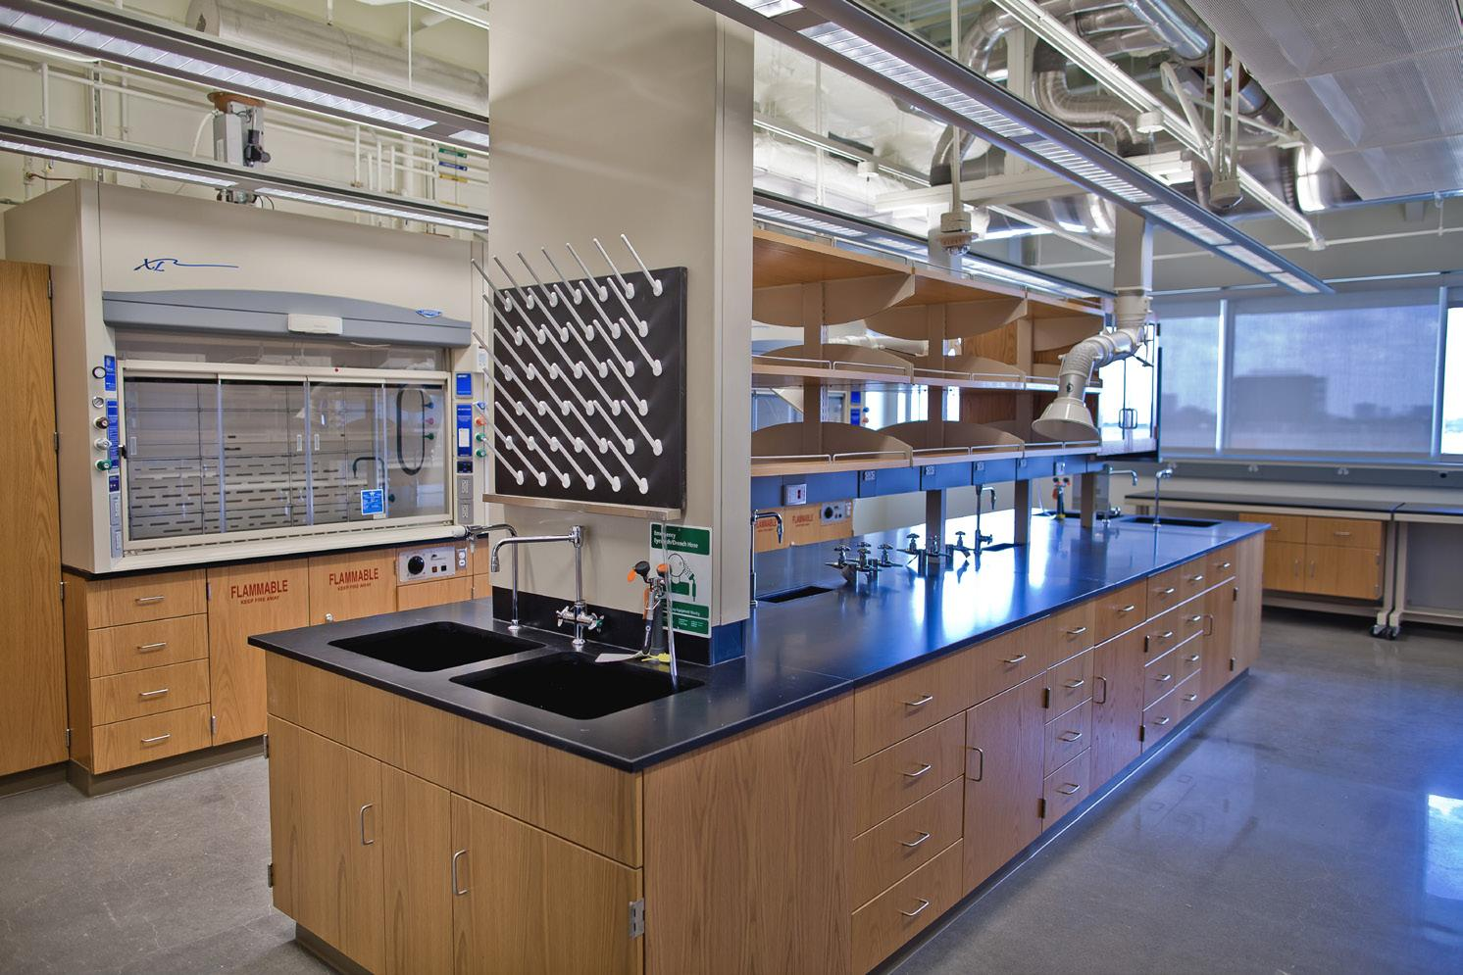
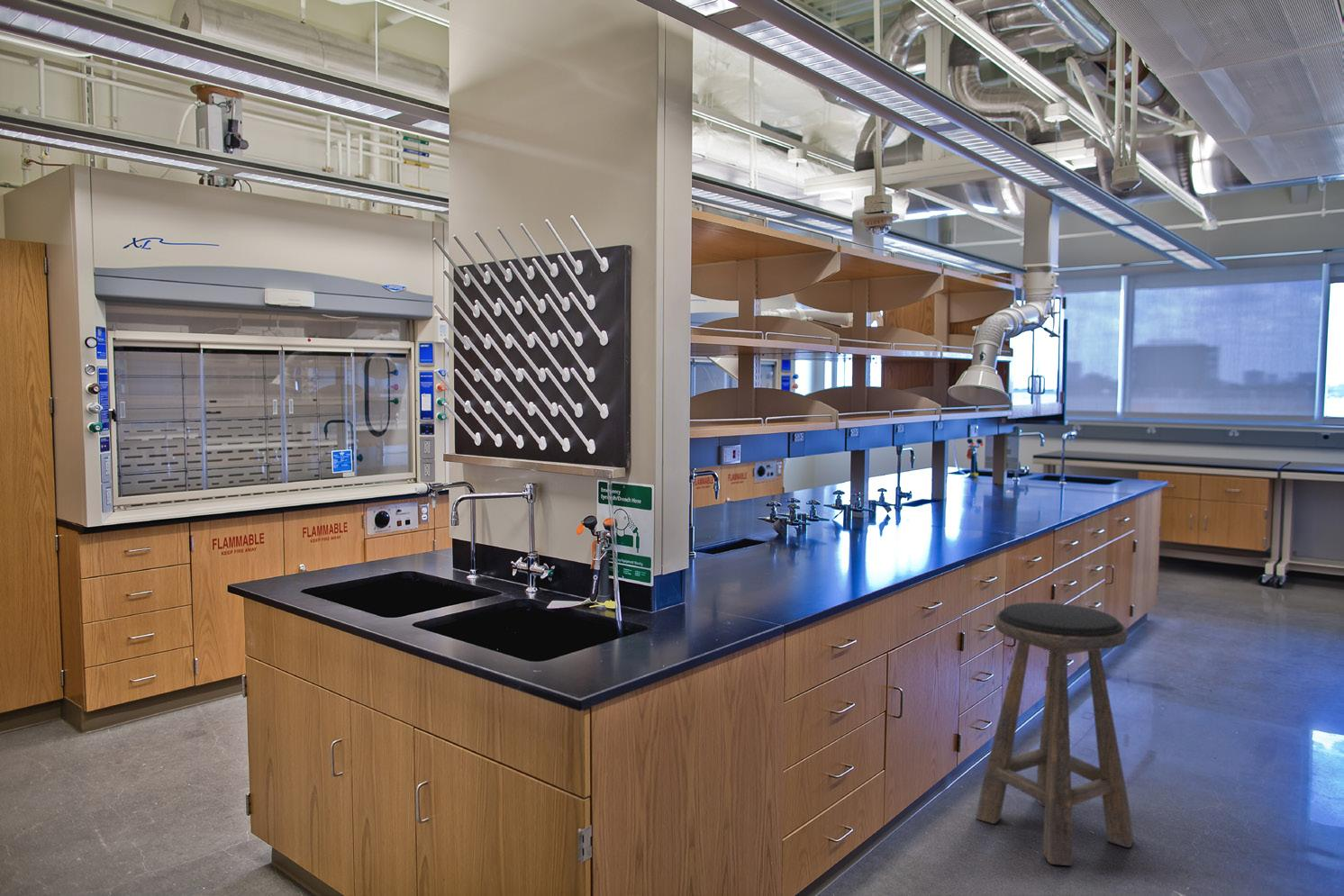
+ stool (1056, 722)
